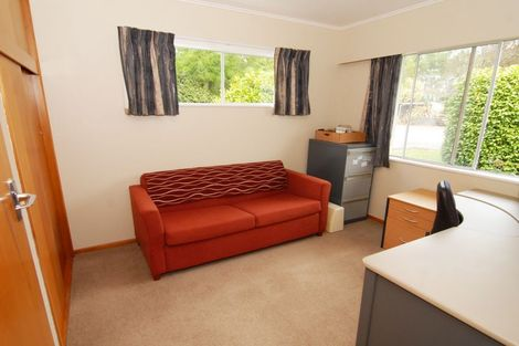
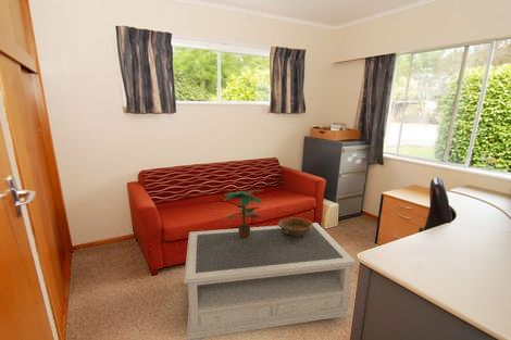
+ coffee table (263, 272)
+ decorative bowl (295, 227)
+ potted plant (244, 214)
